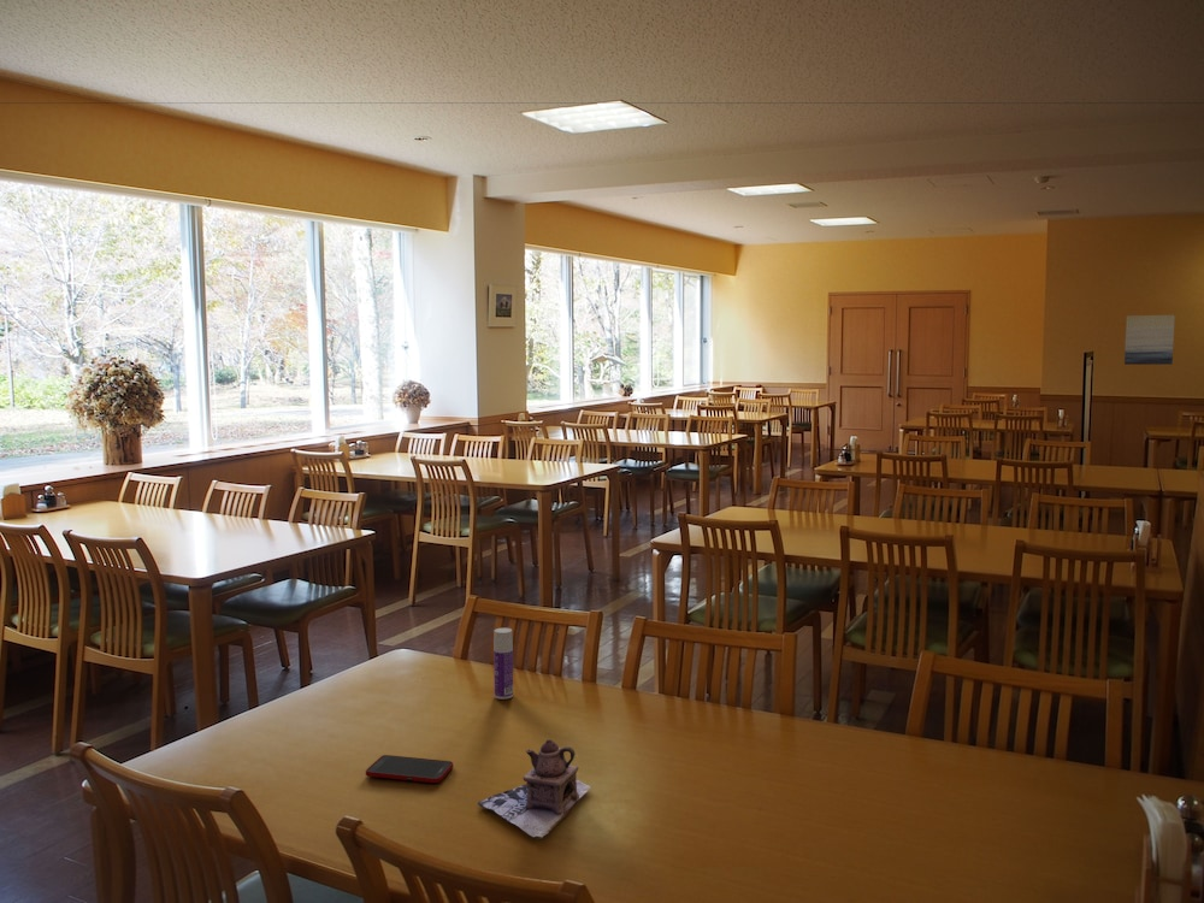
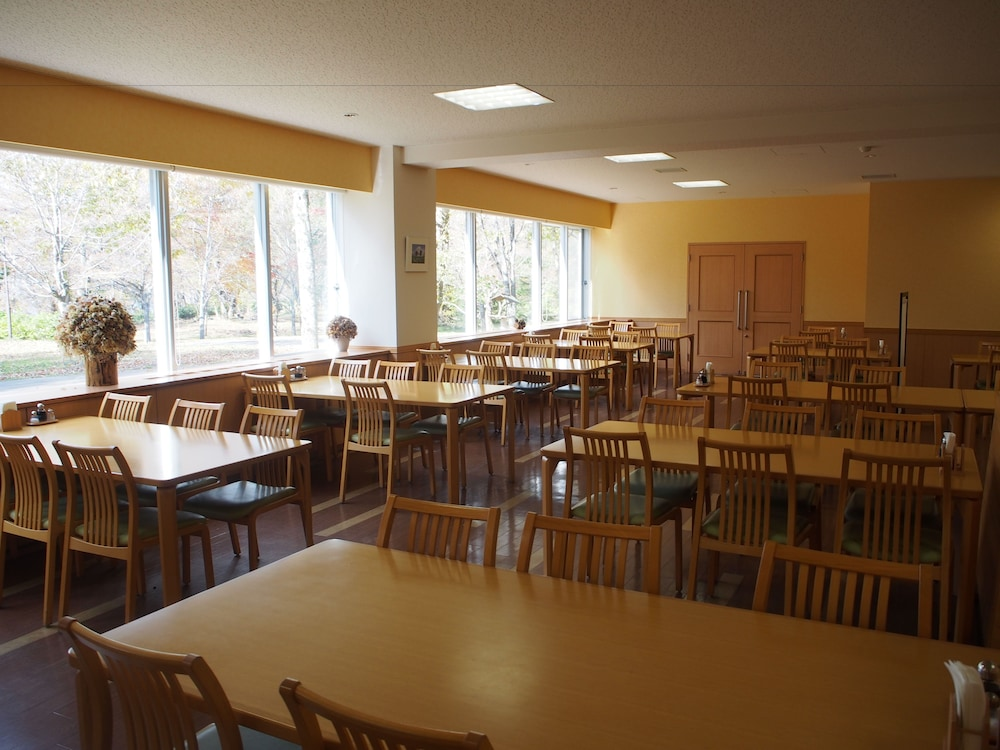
- wall art (1149, 340)
- teapot (547, 772)
- cell phone (409, 768)
- bottle (503, 662)
